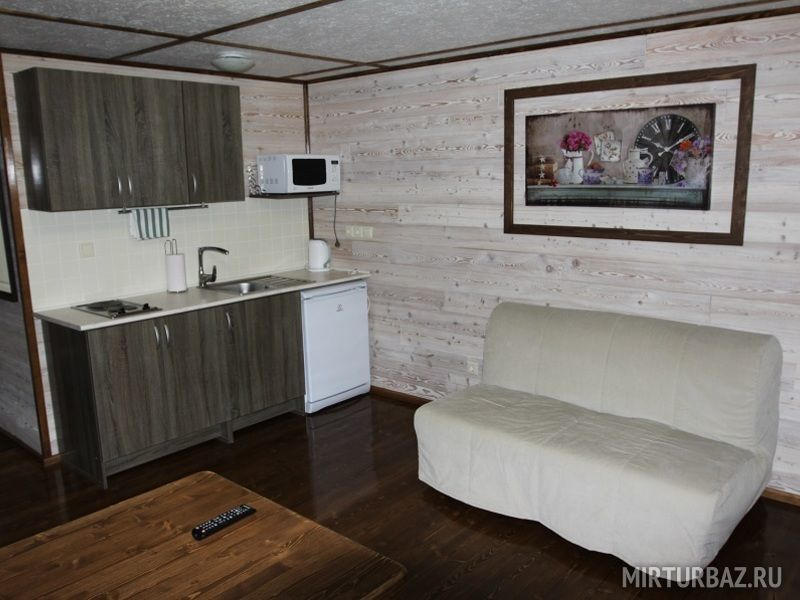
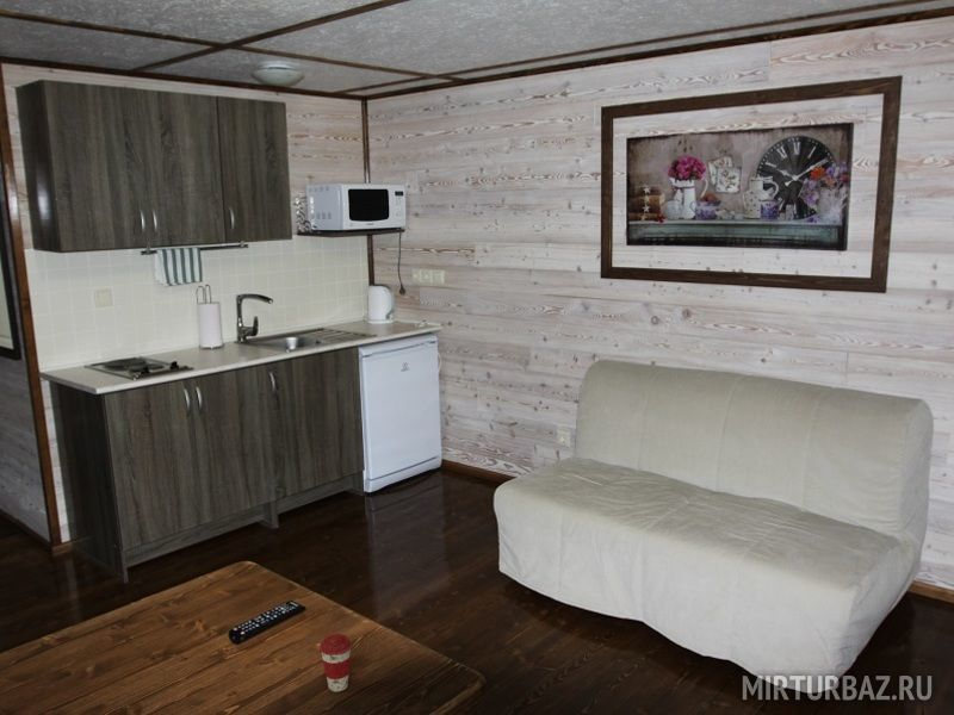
+ coffee cup (336, 663)
